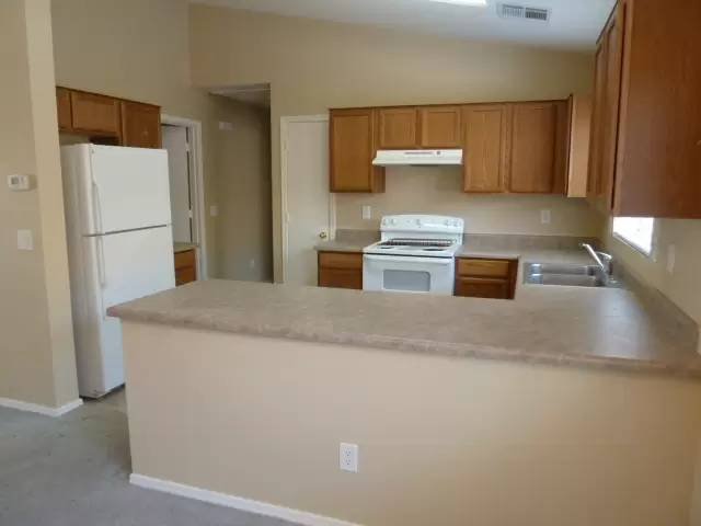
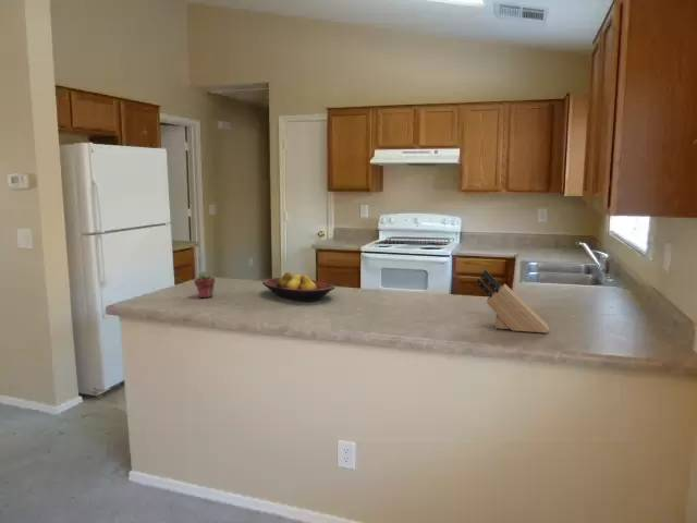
+ potted succulent (205, 283)
+ knife block (512, 300)
+ fruit bowl (297, 284)
